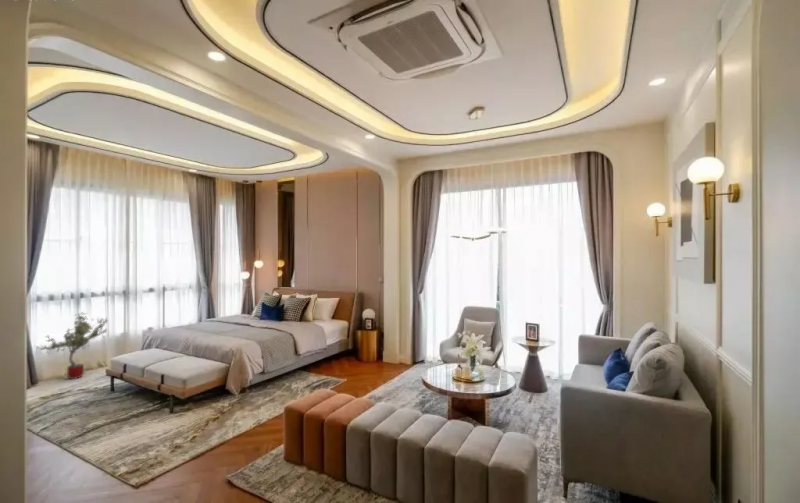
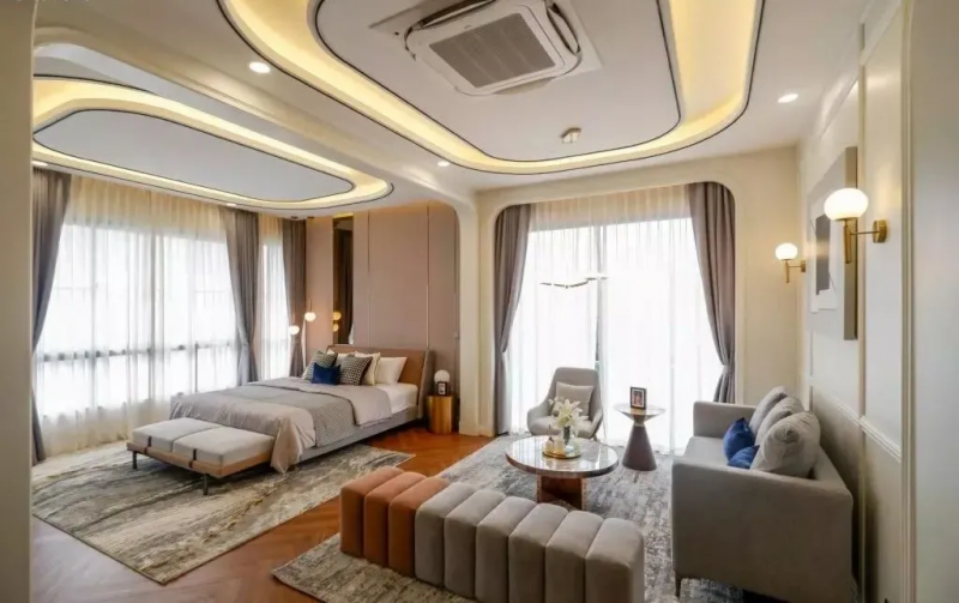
- potted tree (73, 345)
